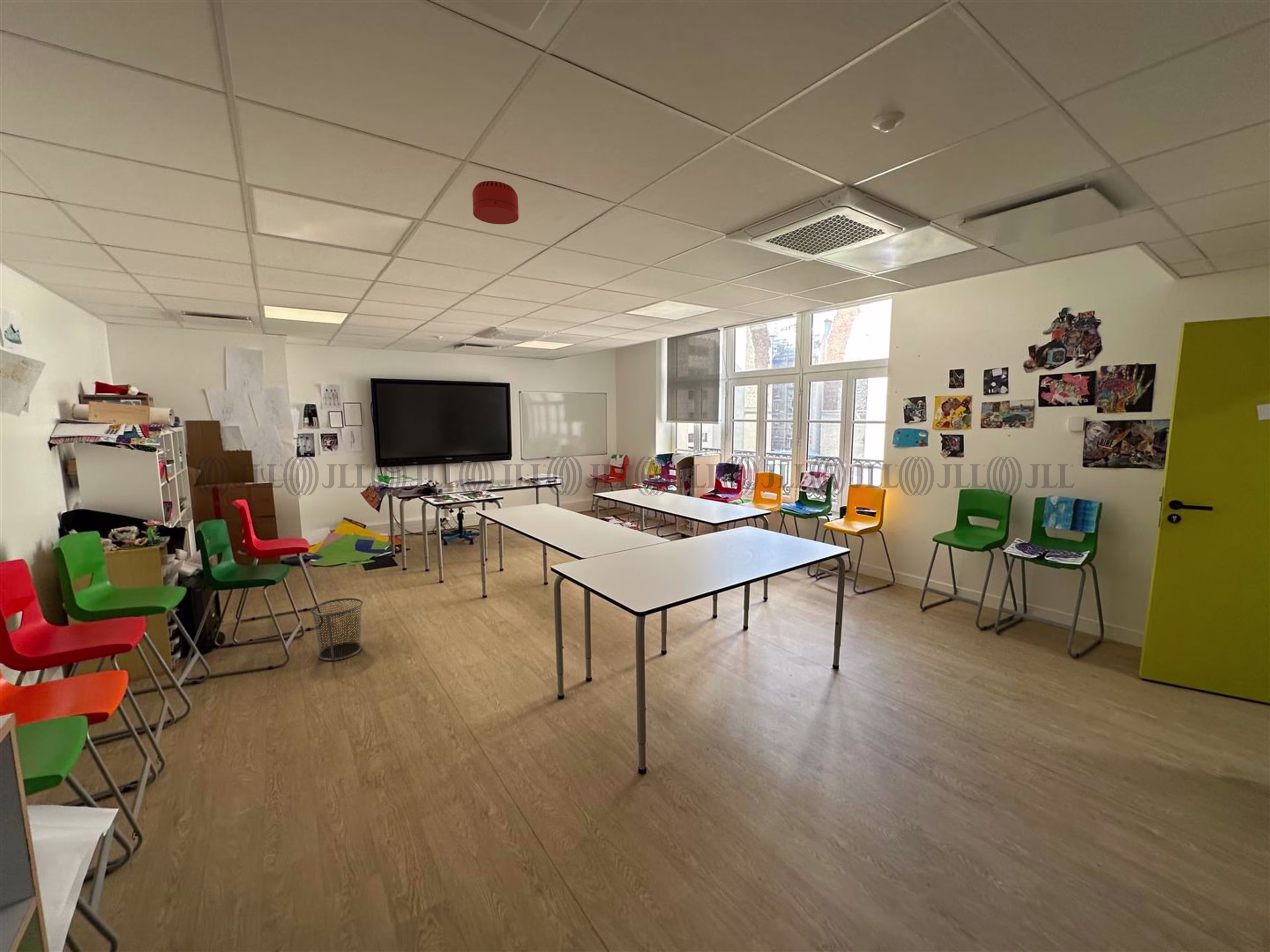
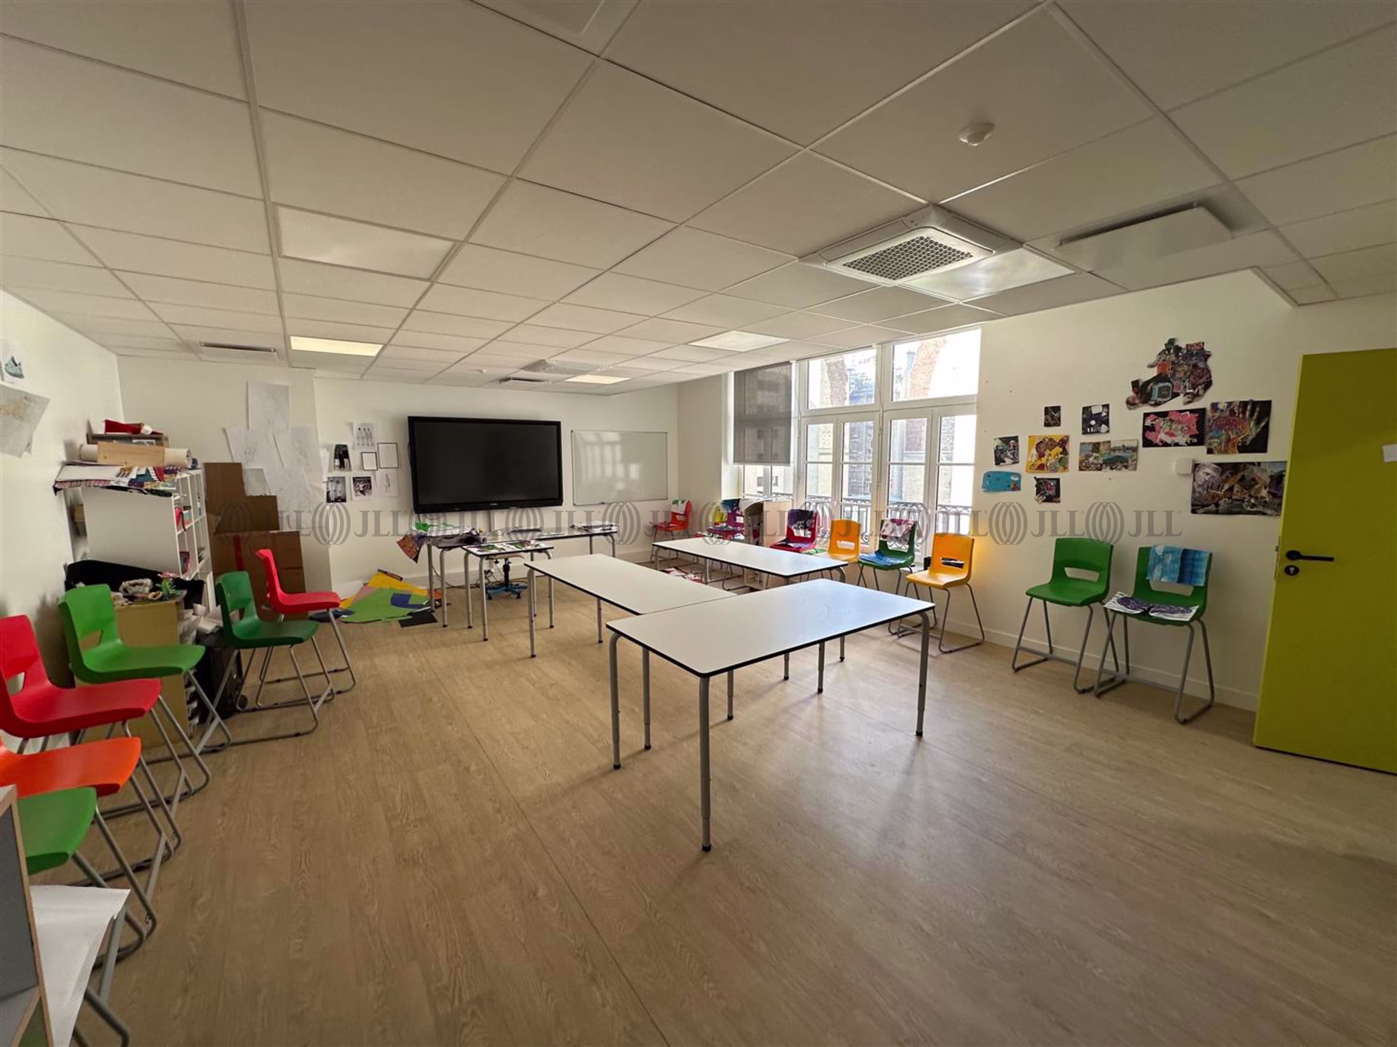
- smoke detector (495, 202)
- waste bin (339, 629)
